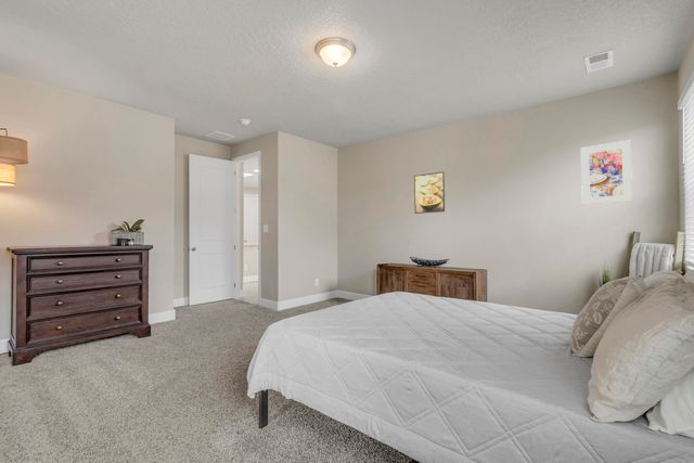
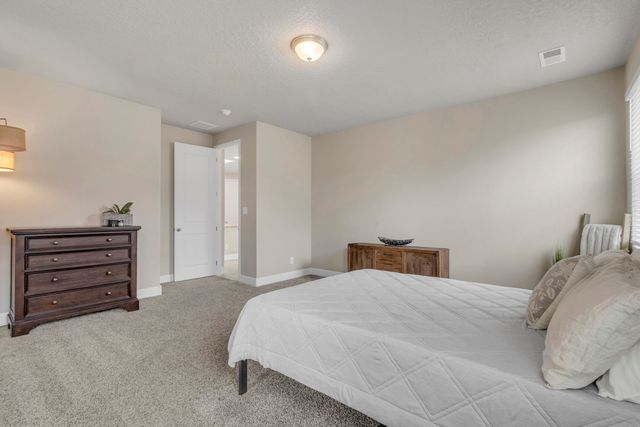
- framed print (428, 193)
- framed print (605, 173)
